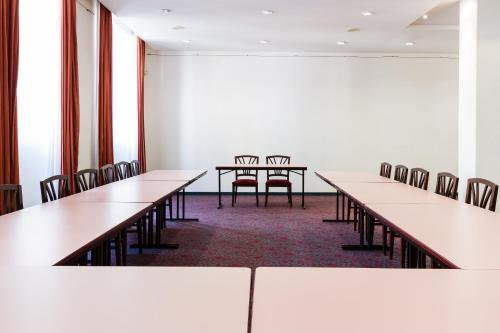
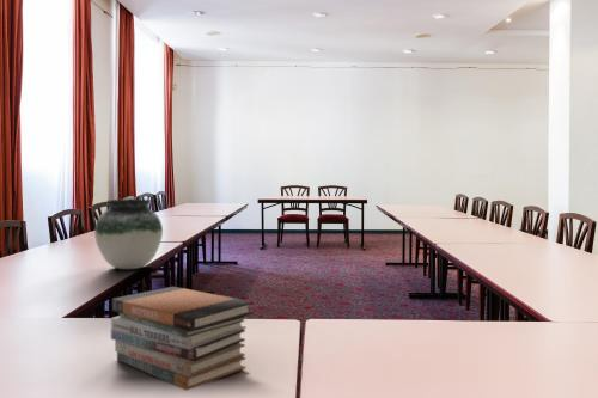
+ vase (129, 233)
+ book stack (179, 331)
